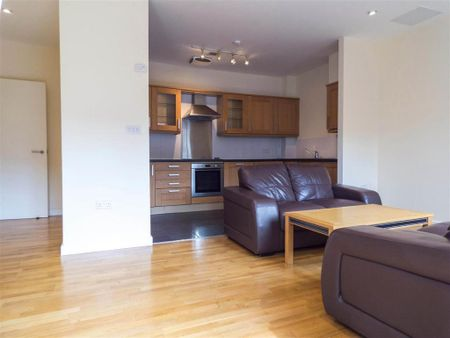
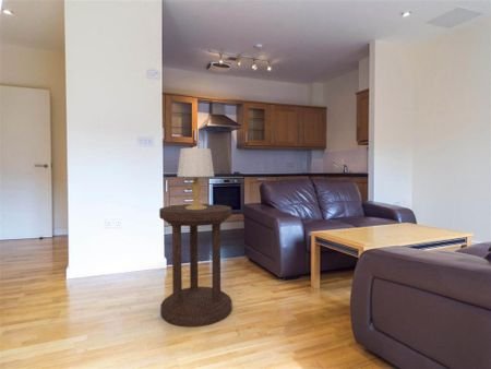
+ side table (196, 259)
+ table lamp (195, 178)
